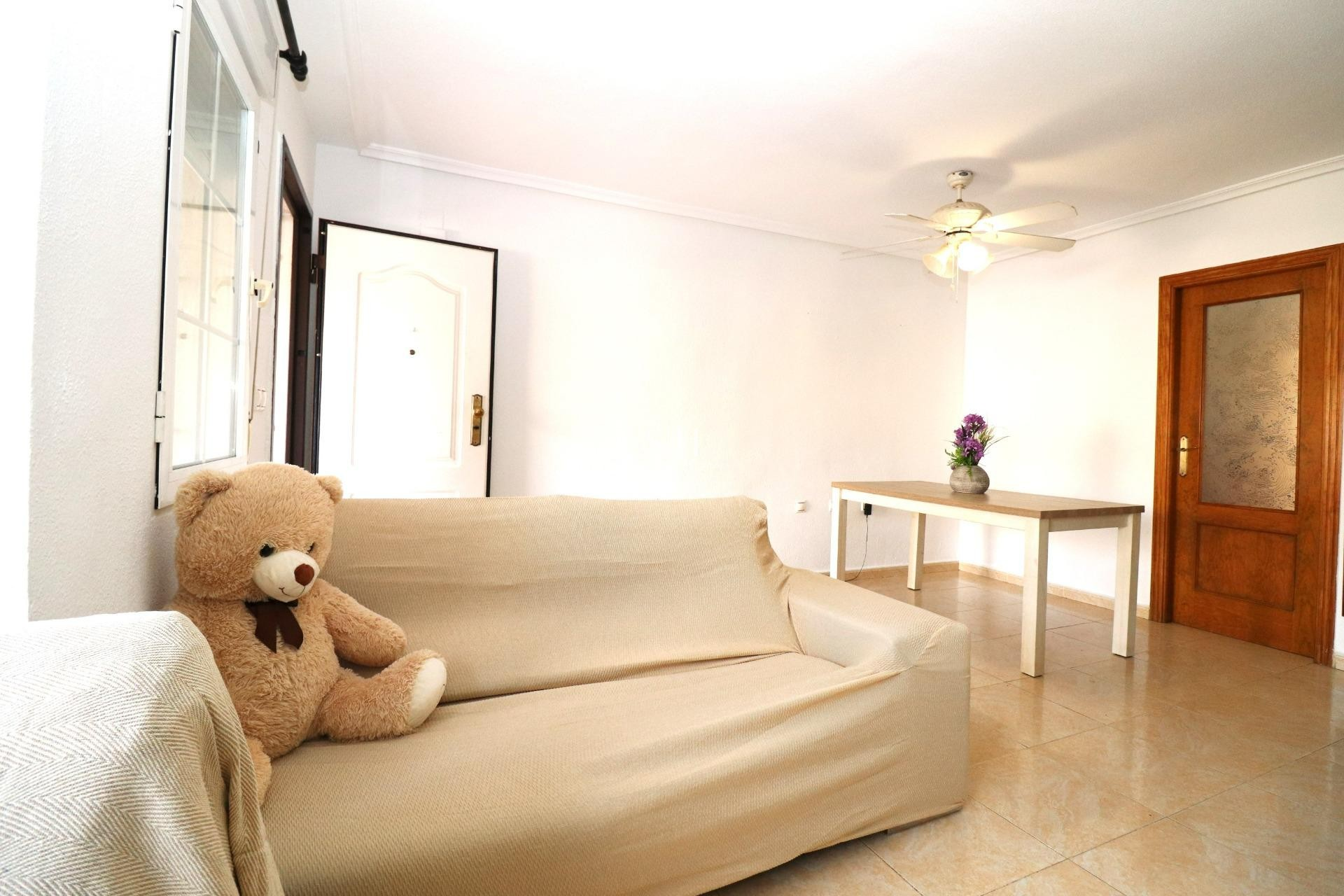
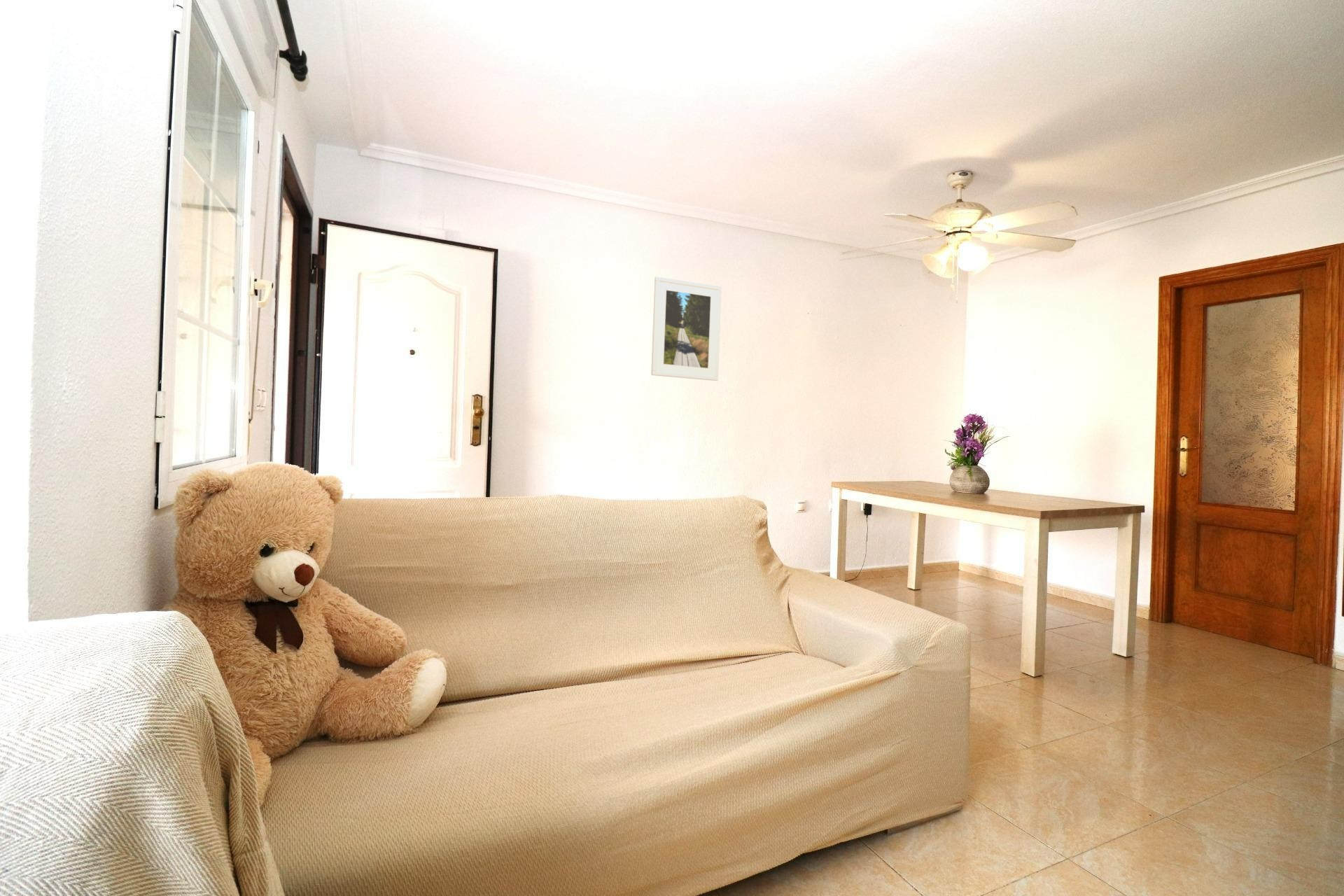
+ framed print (687, 330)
